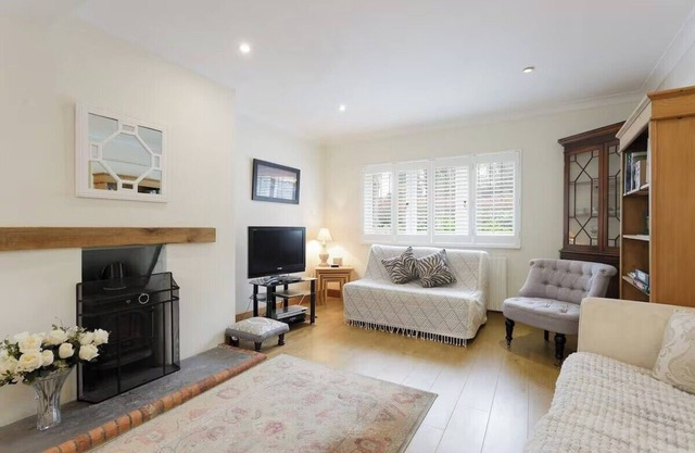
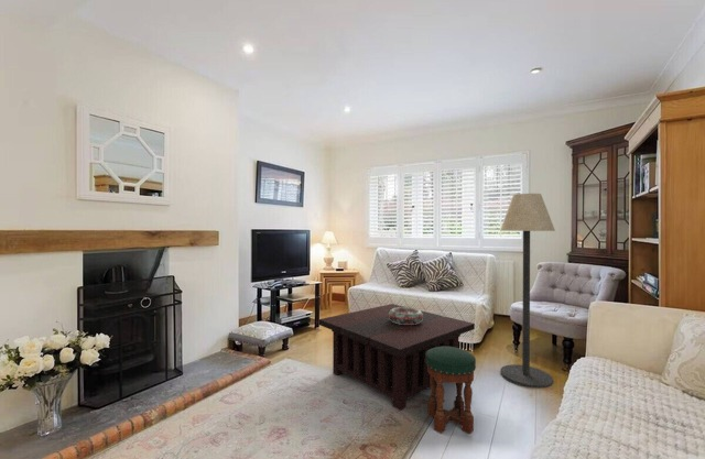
+ stool (451, 382)
+ coffee table (394, 348)
+ decorative bowl (405, 315)
+ floor lamp (525, 285)
